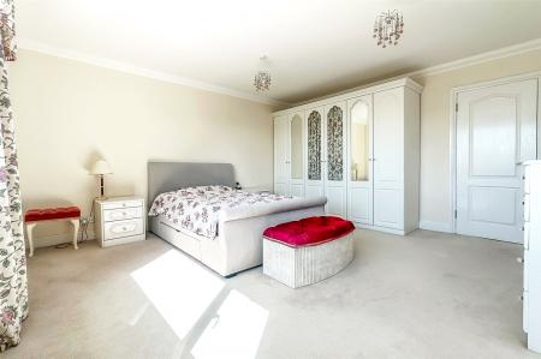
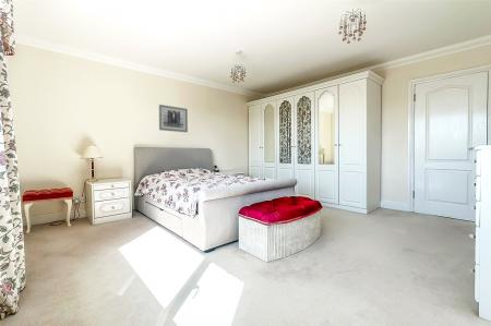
+ wall art (173, 119)
